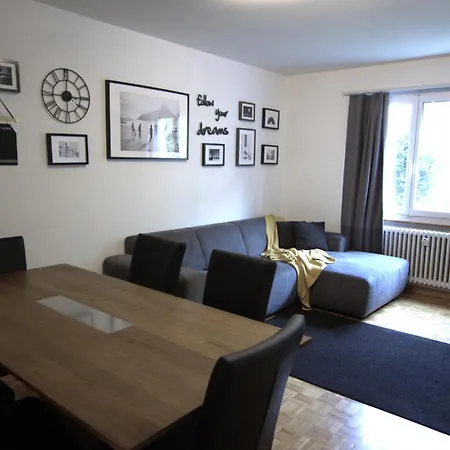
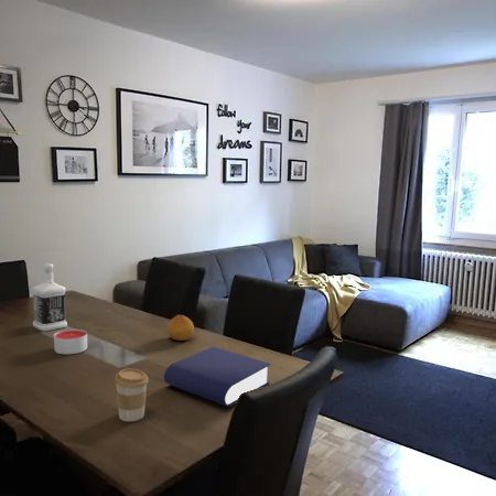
+ candle (71, 341)
+ bottle (48, 295)
+ fruit (180, 326)
+ book (217, 375)
+ coffee cup (131, 393)
